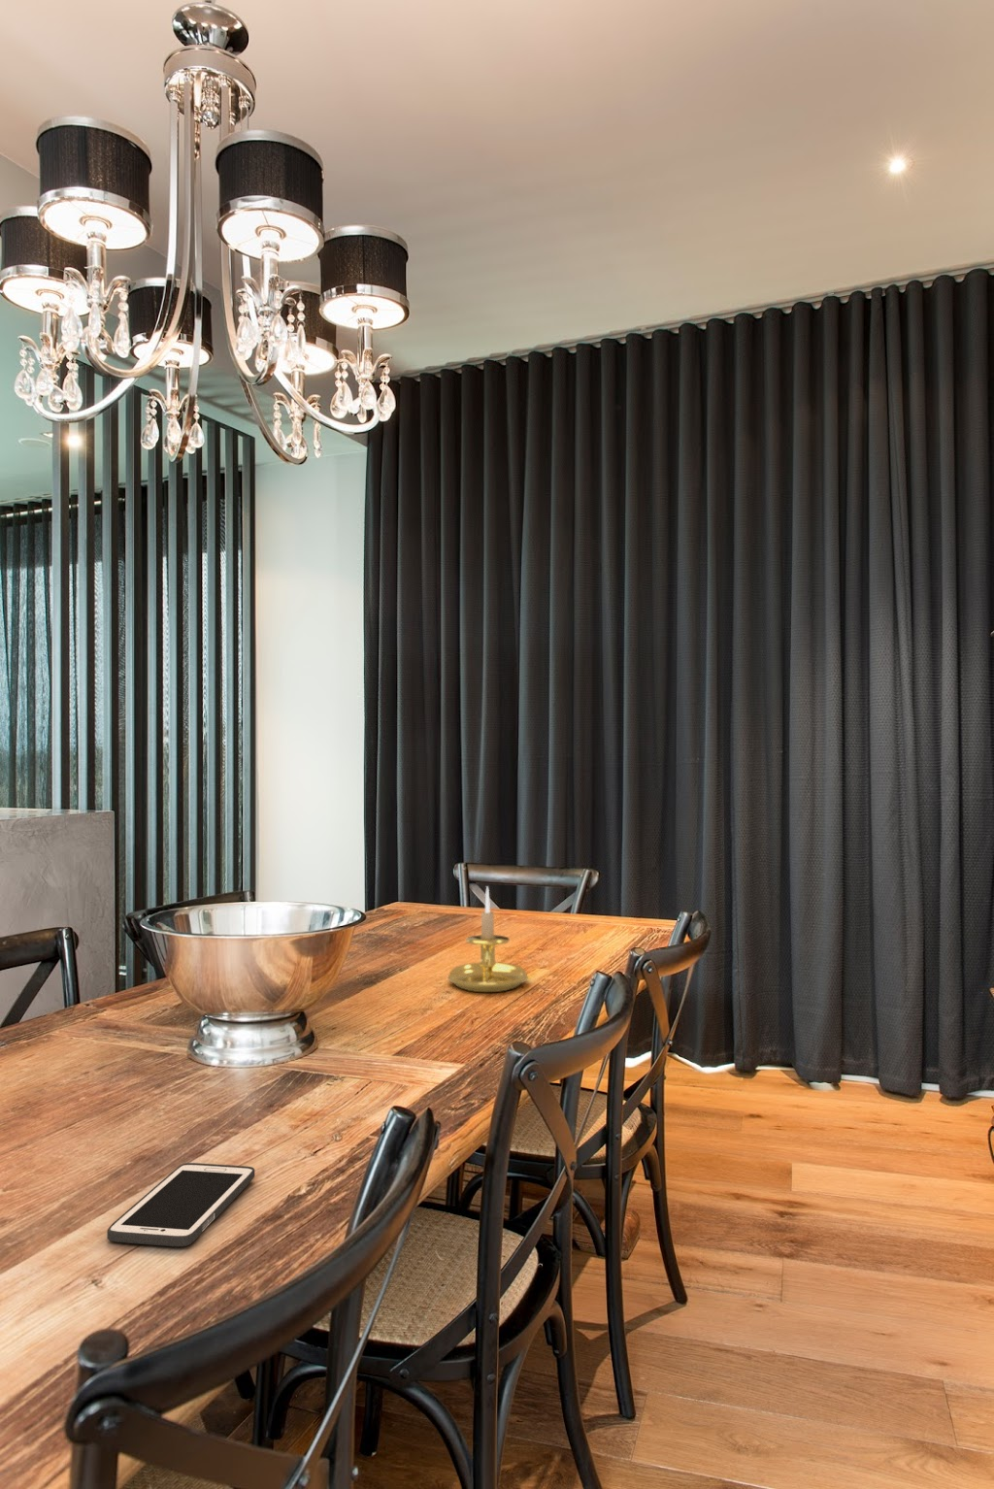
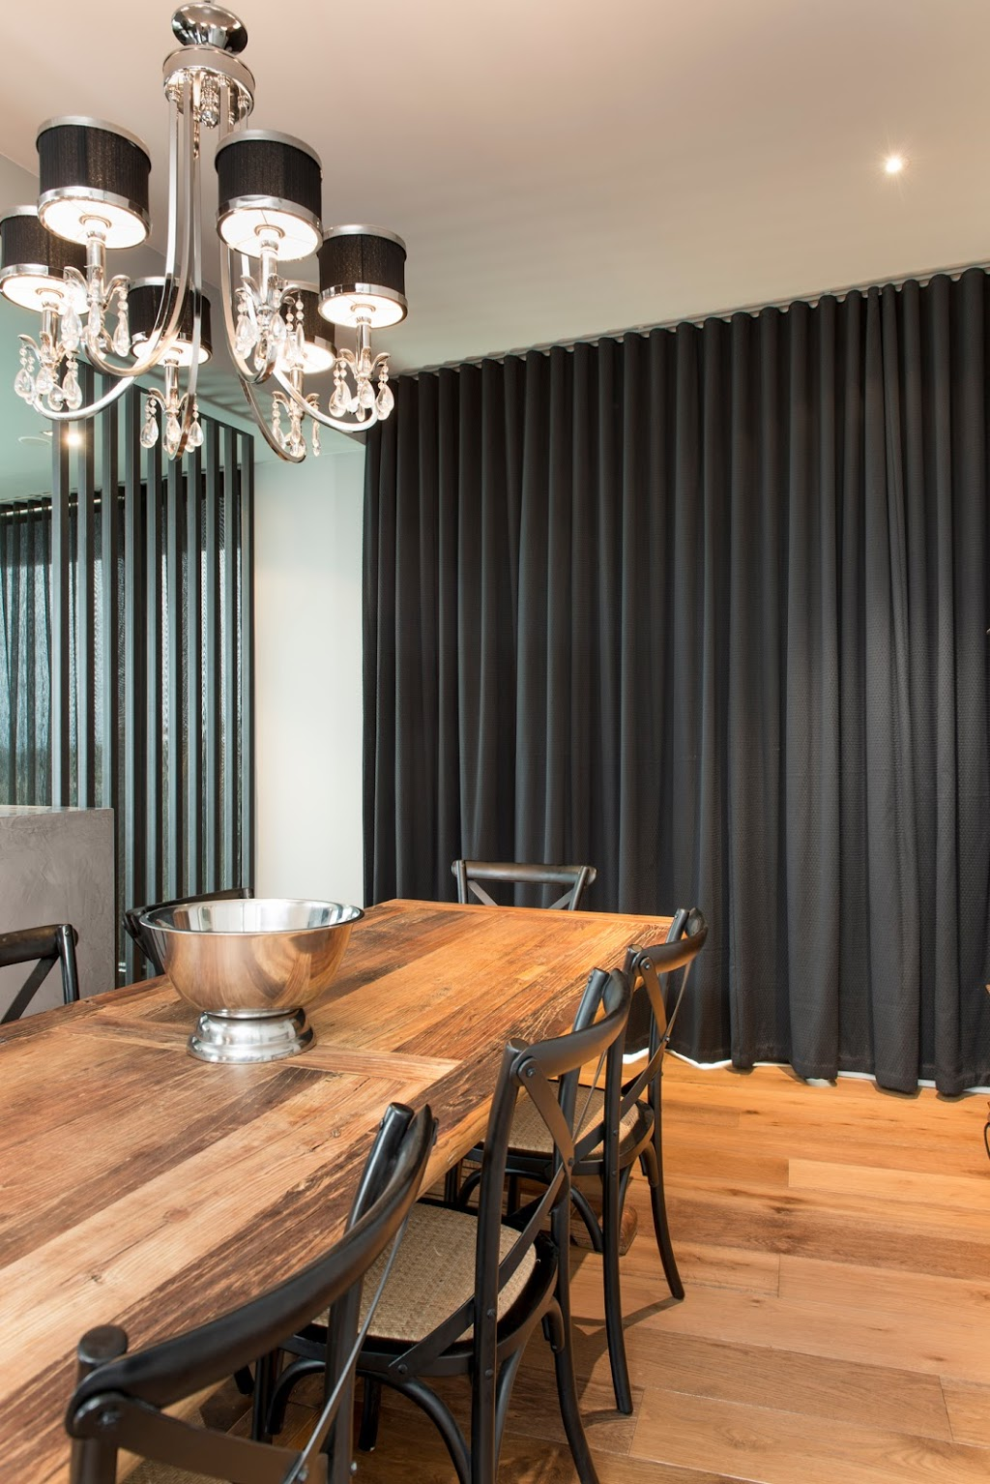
- candle holder (487, 935)
- cell phone (185, 1202)
